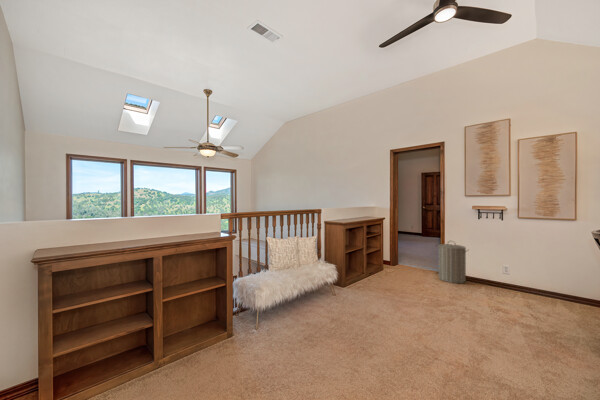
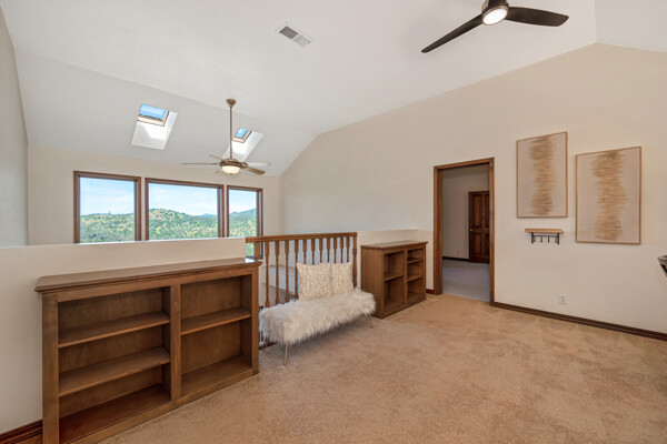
- laundry hamper (451, 260)
